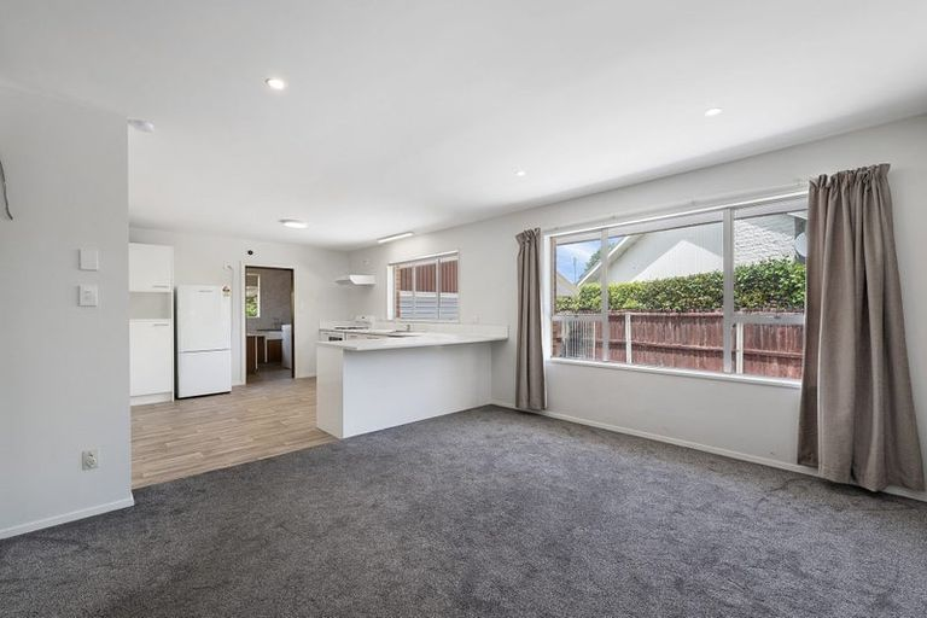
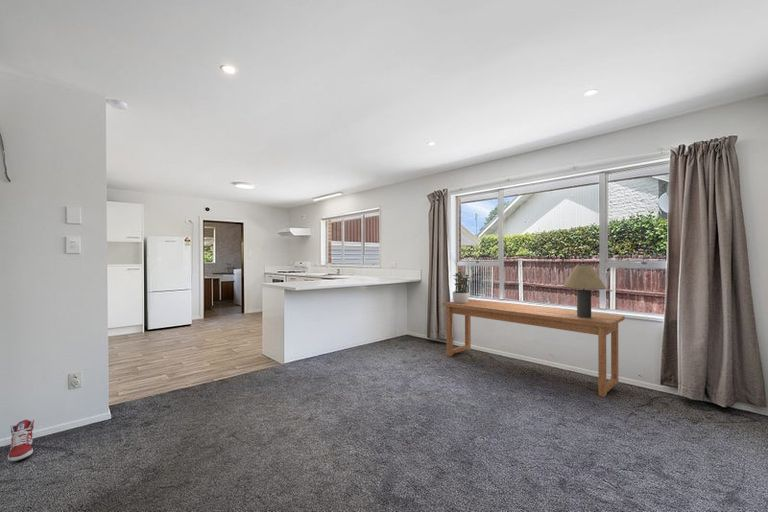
+ sneaker (21, 438)
+ table lamp (584, 290)
+ bench (521, 323)
+ potted plant (461, 286)
